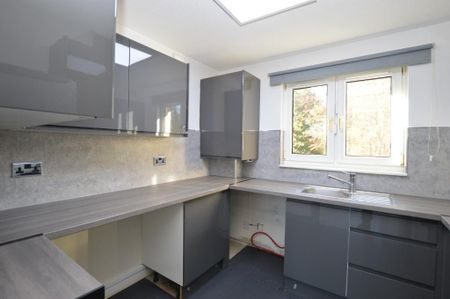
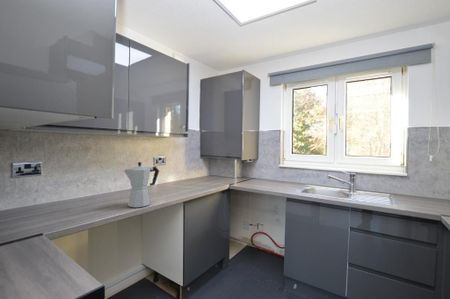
+ moka pot (141, 183)
